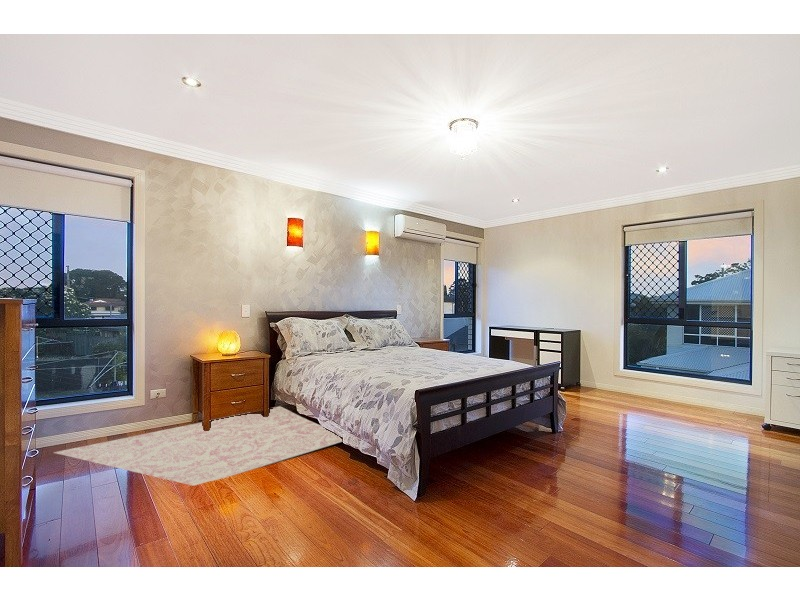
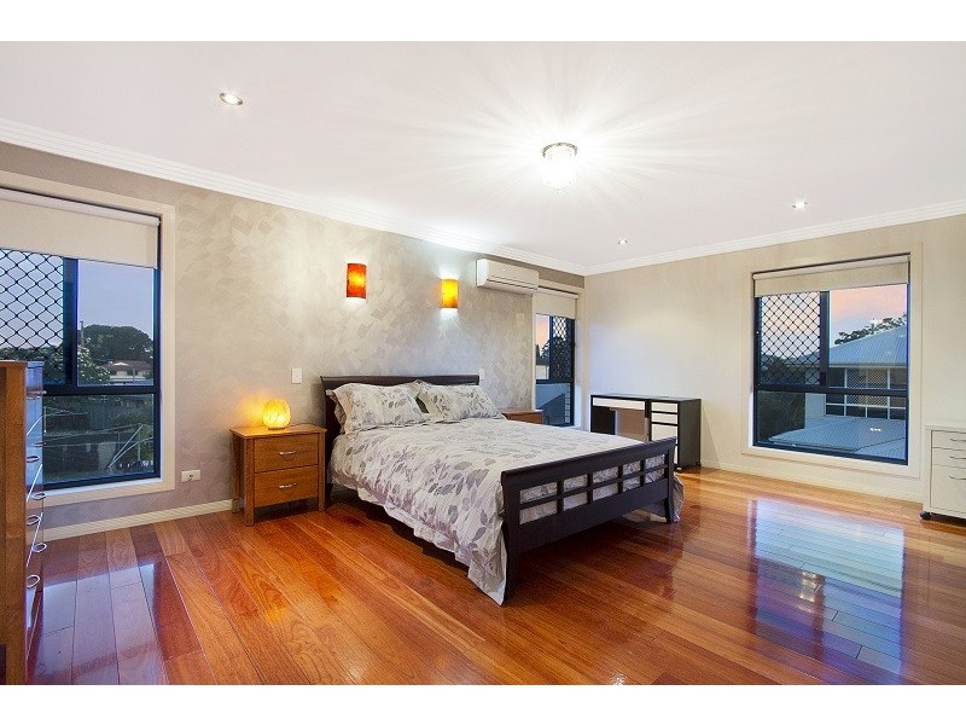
- rug (201, 447)
